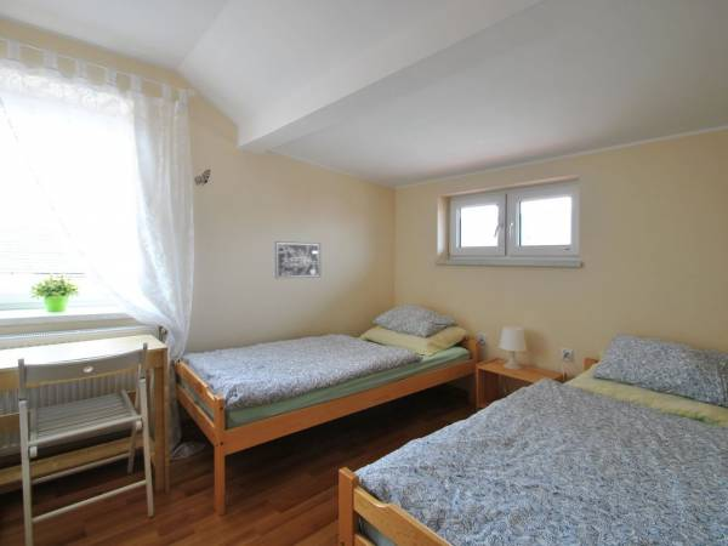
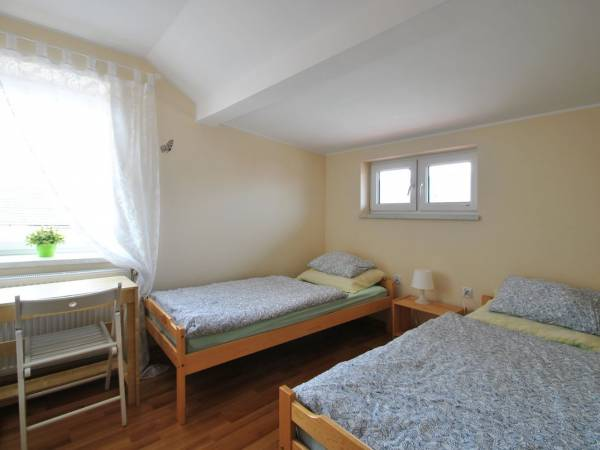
- wall art (298, 260)
